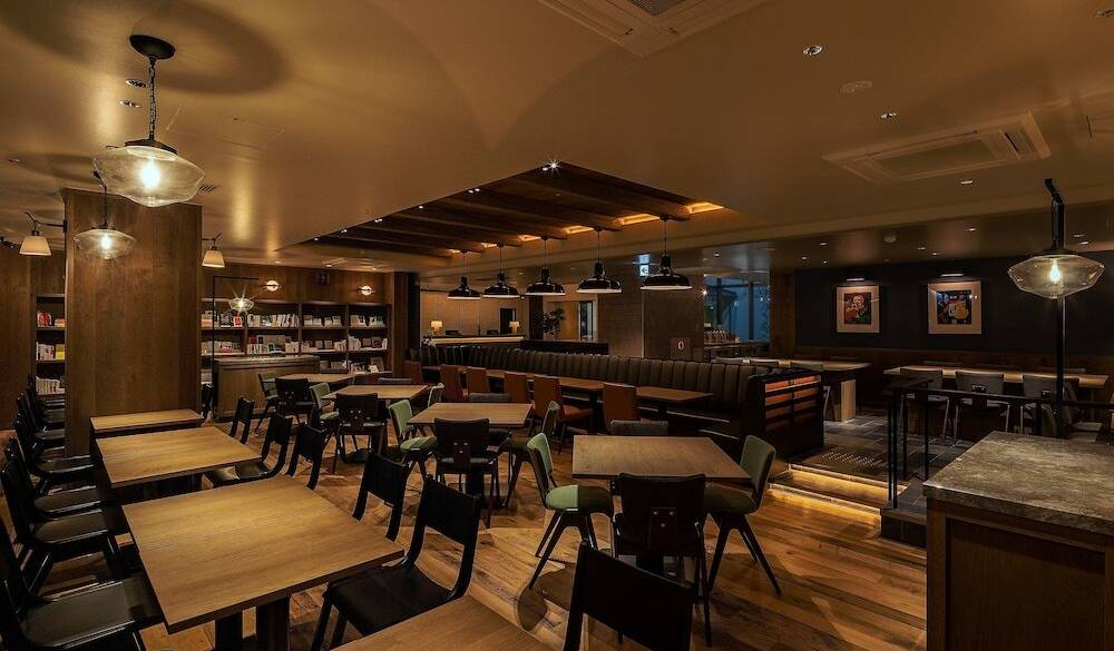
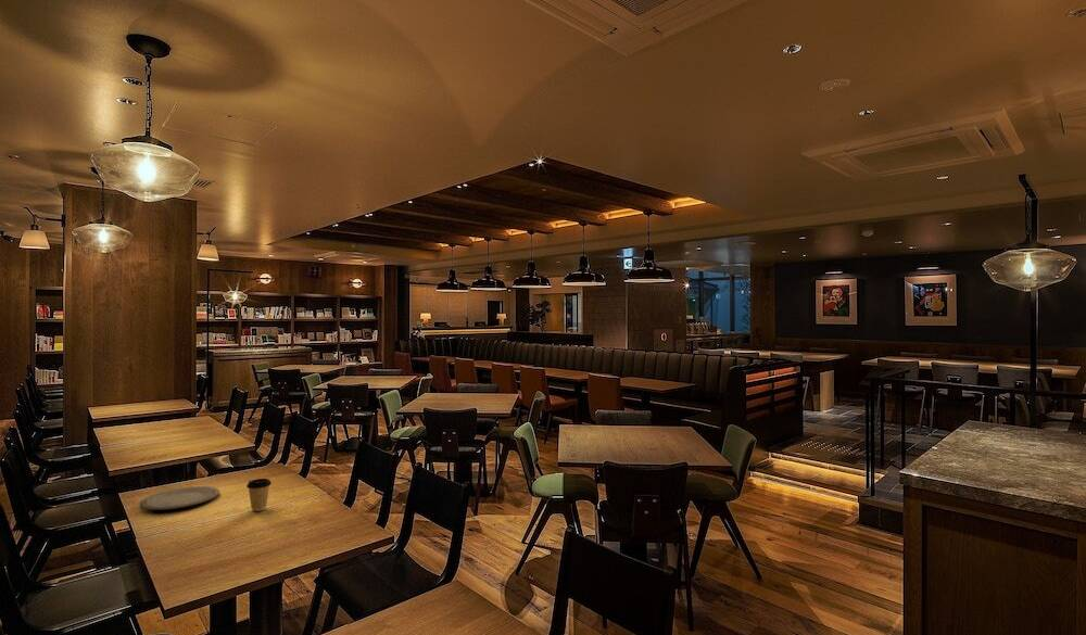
+ coffee cup (258, 494)
+ plate (180, 498)
